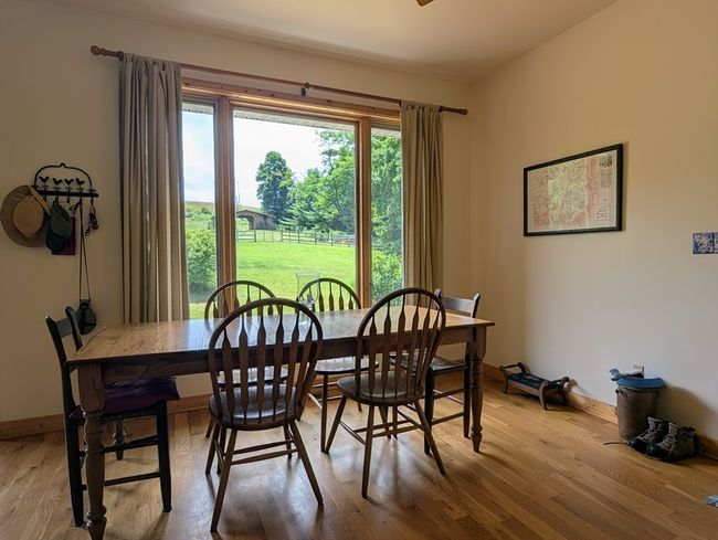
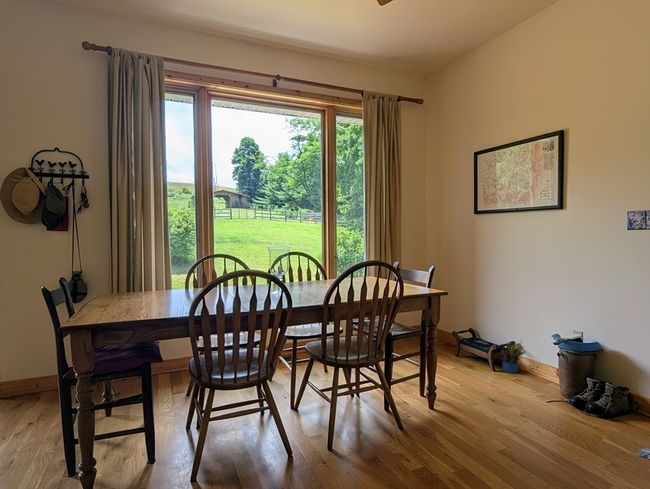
+ potted plant (514, 354)
